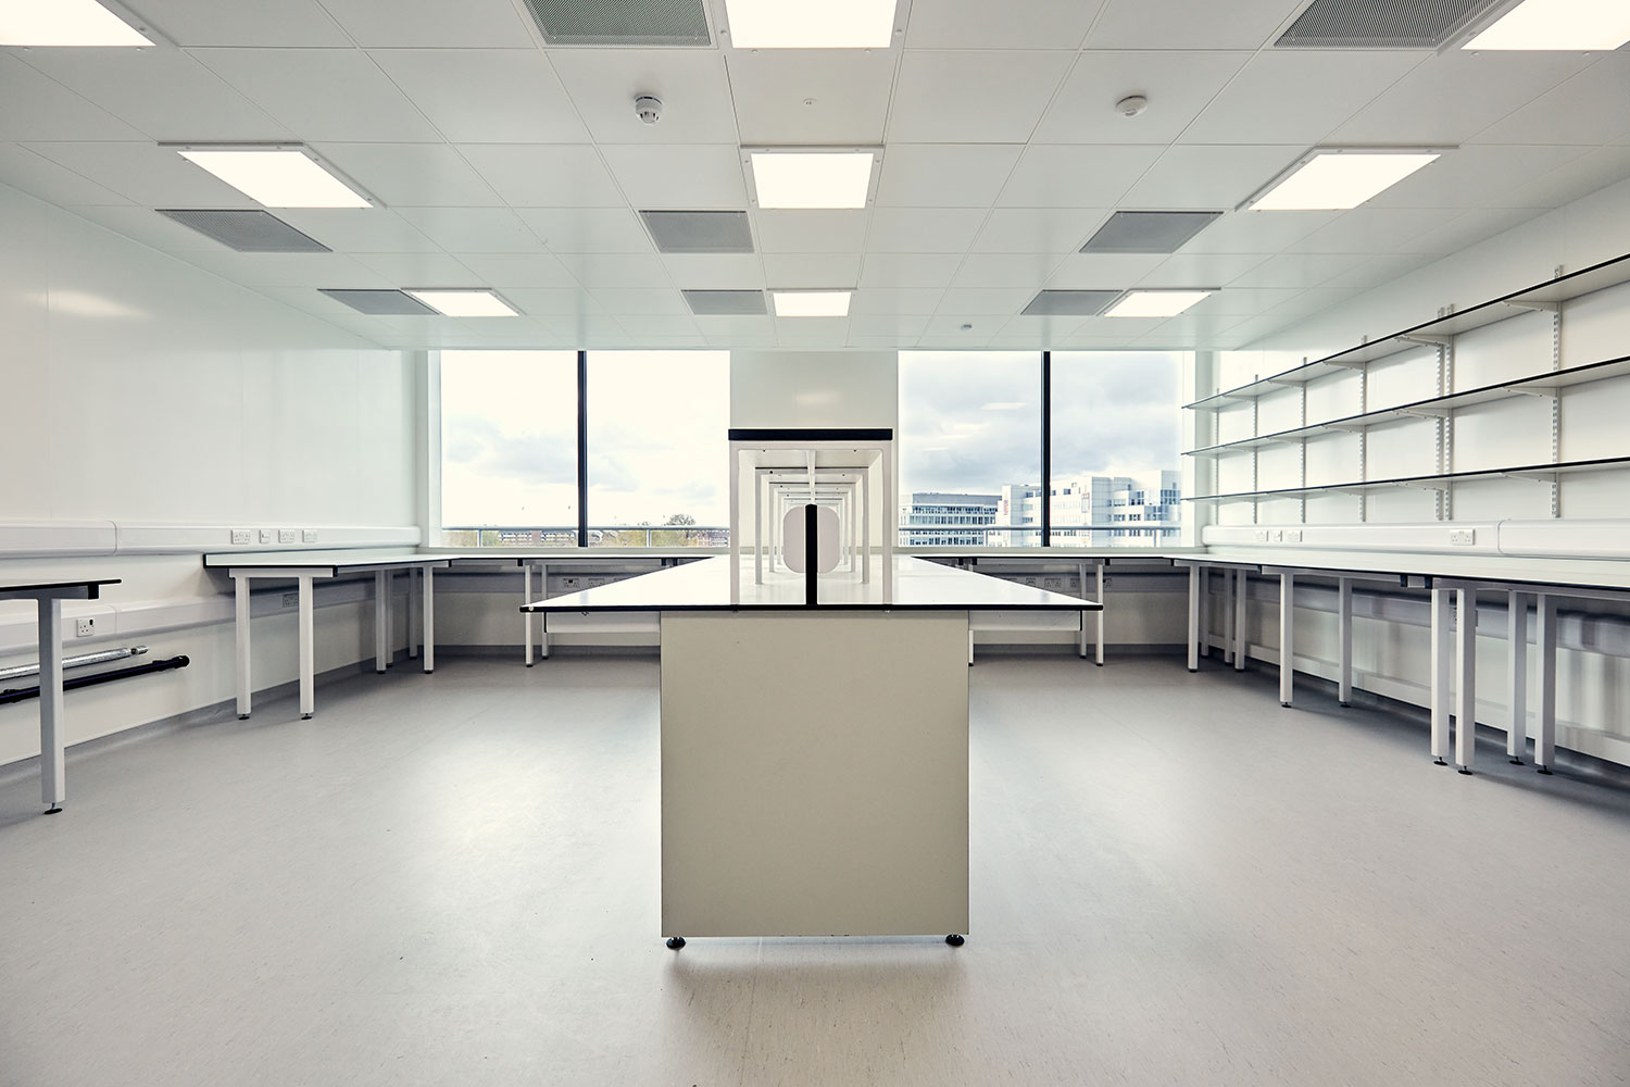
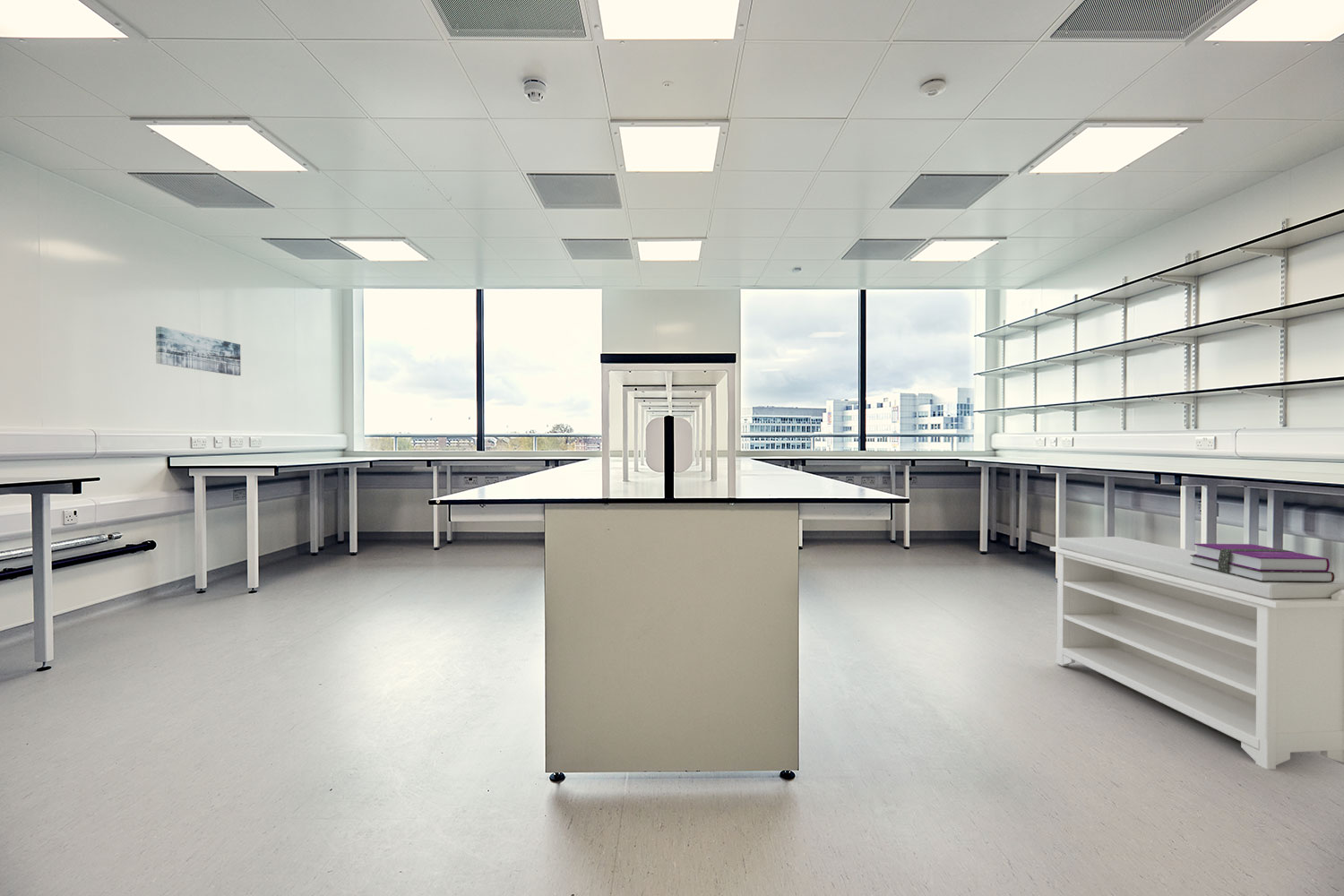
+ bench (1180, 630)
+ wall art (202, 353)
+ notebook (1257, 561)
